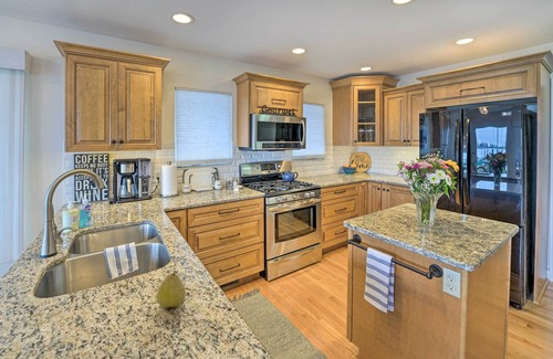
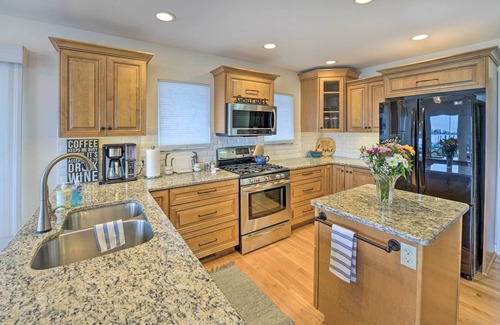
- fruit (170, 288)
